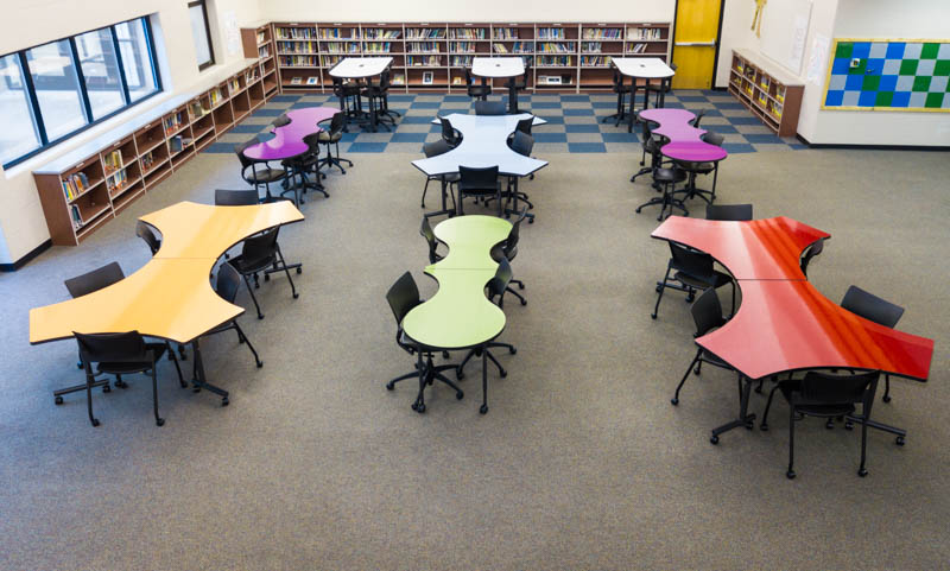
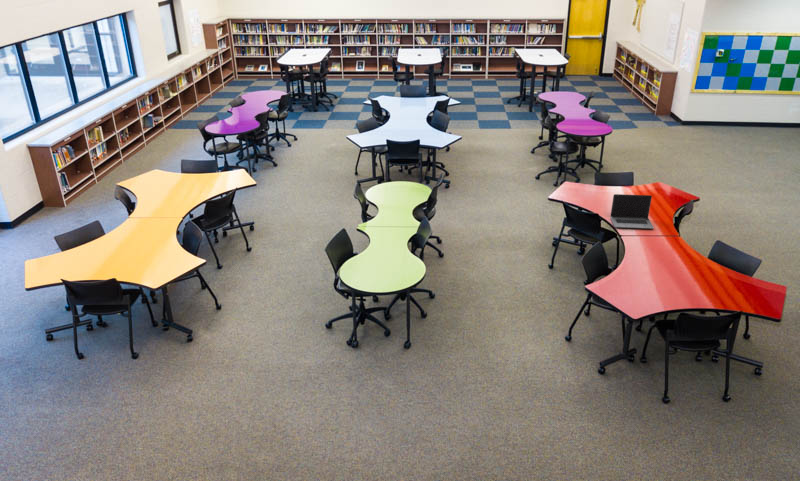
+ laptop computer (633, 211)
